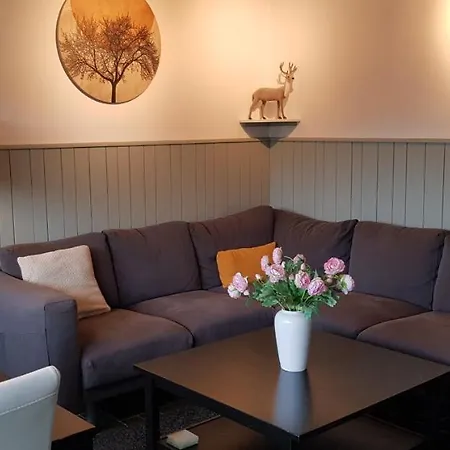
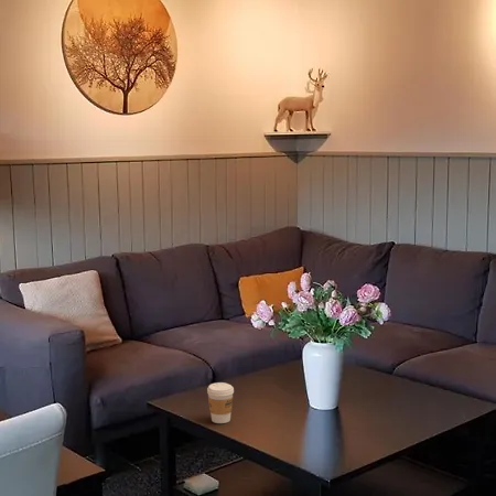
+ coffee cup (220, 402)
